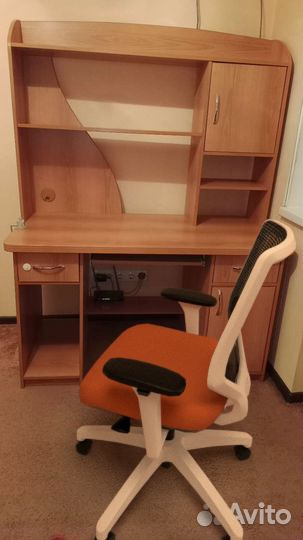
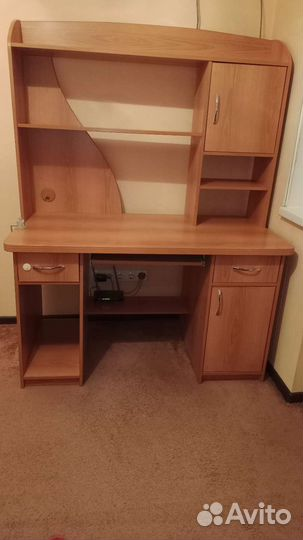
- office chair (166, 361)
